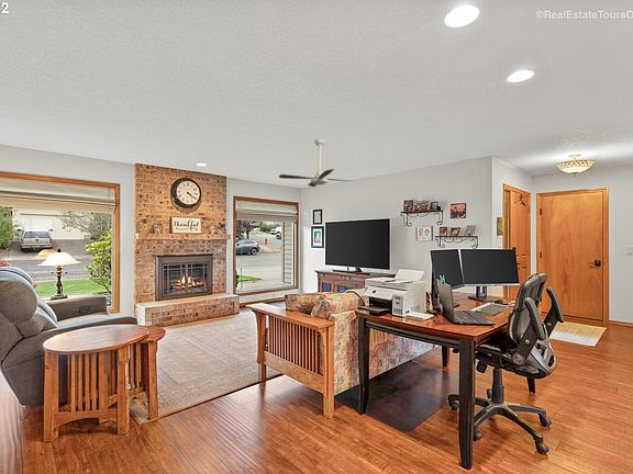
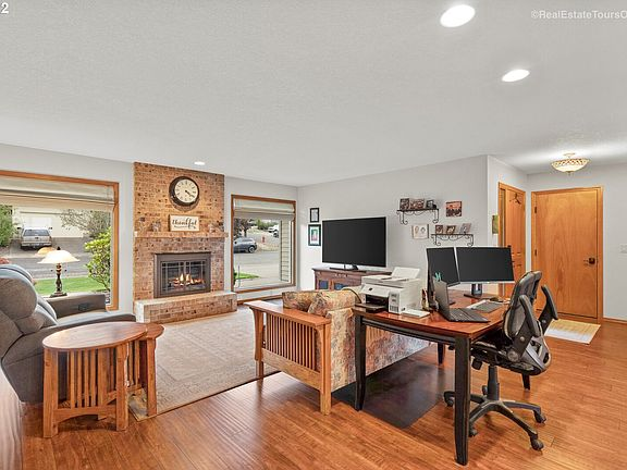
- ceiling fan (319, 161)
